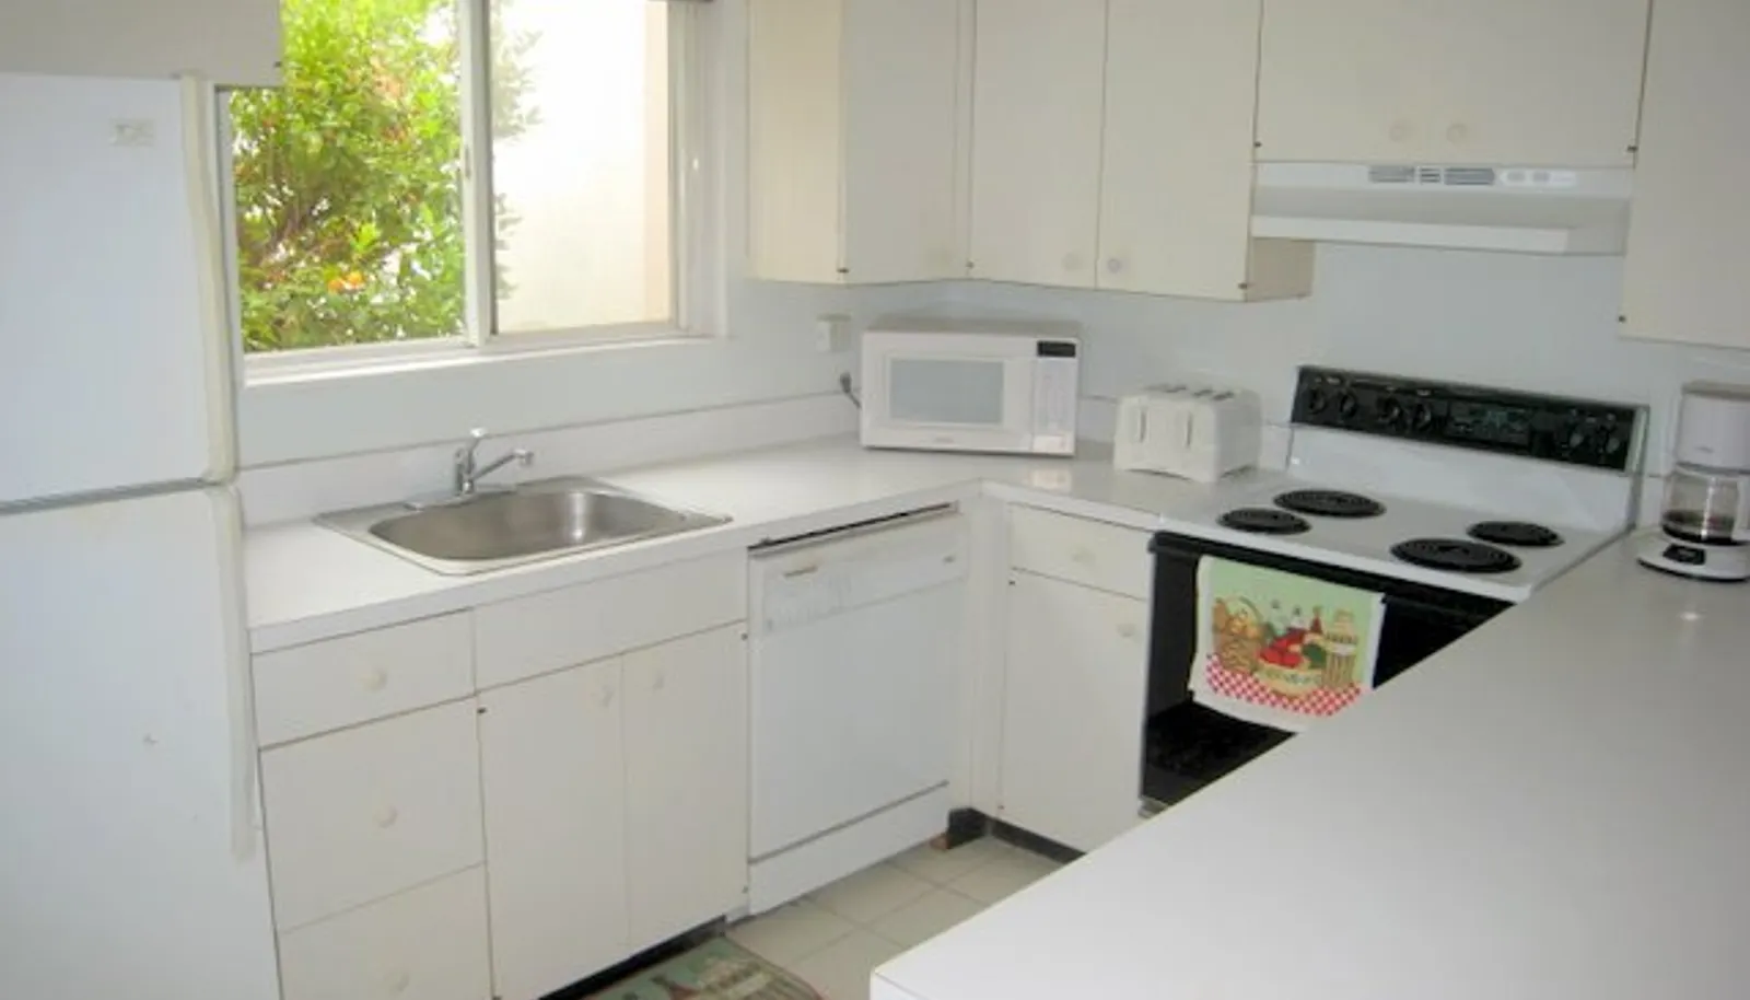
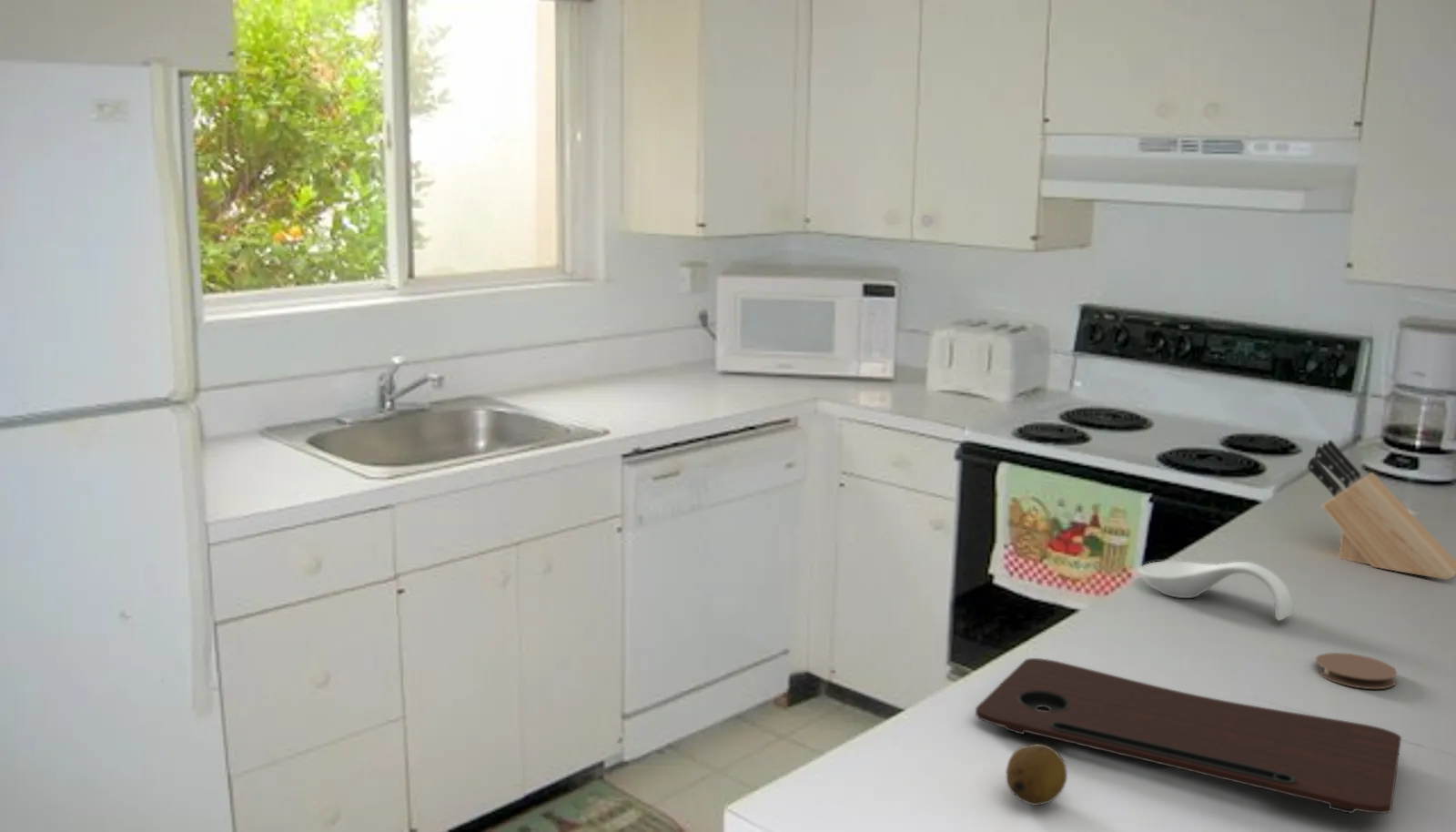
+ knife block (1381, 506)
+ spoon rest (1213, 579)
+ fruit (1036, 774)
+ cutting board (1183, 731)
+ coaster (1355, 670)
